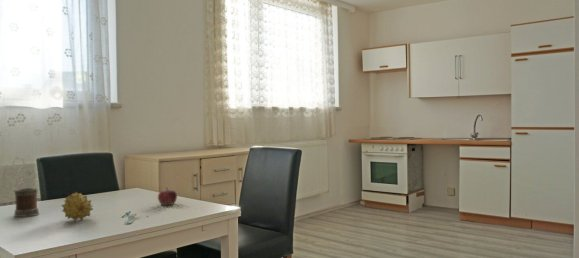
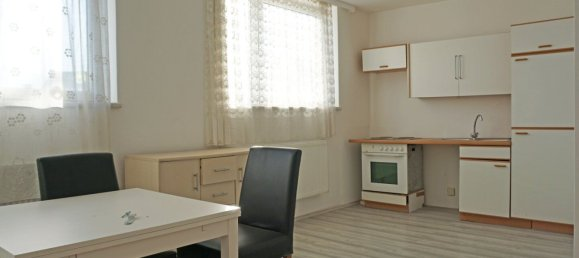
- mug (27, 201)
- fruit (167, 195)
- fruit (78, 205)
